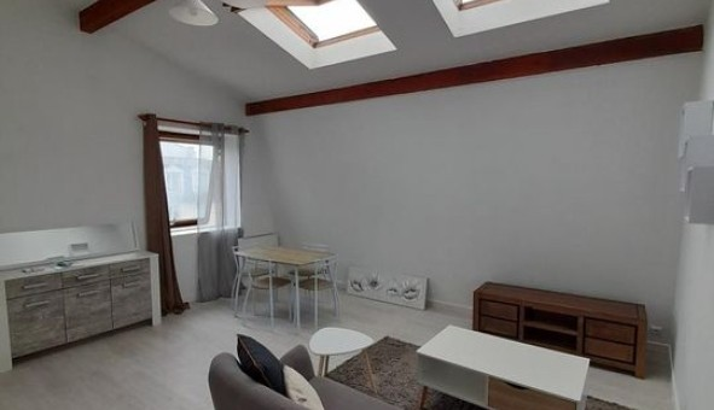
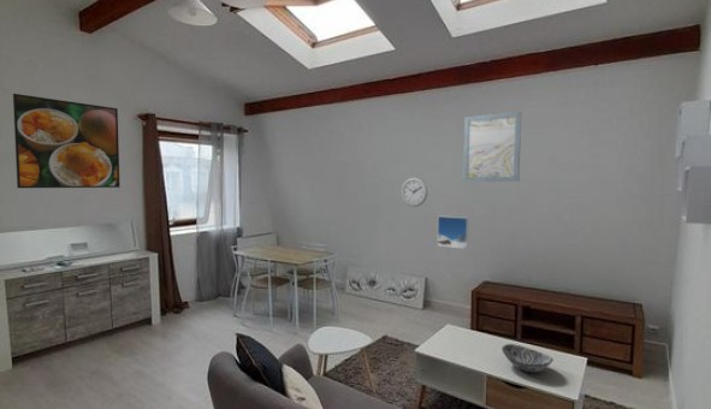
+ decorative bowl (526, 360)
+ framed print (452, 231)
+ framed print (71, 144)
+ wall art (491, 148)
+ wall clock (413, 191)
